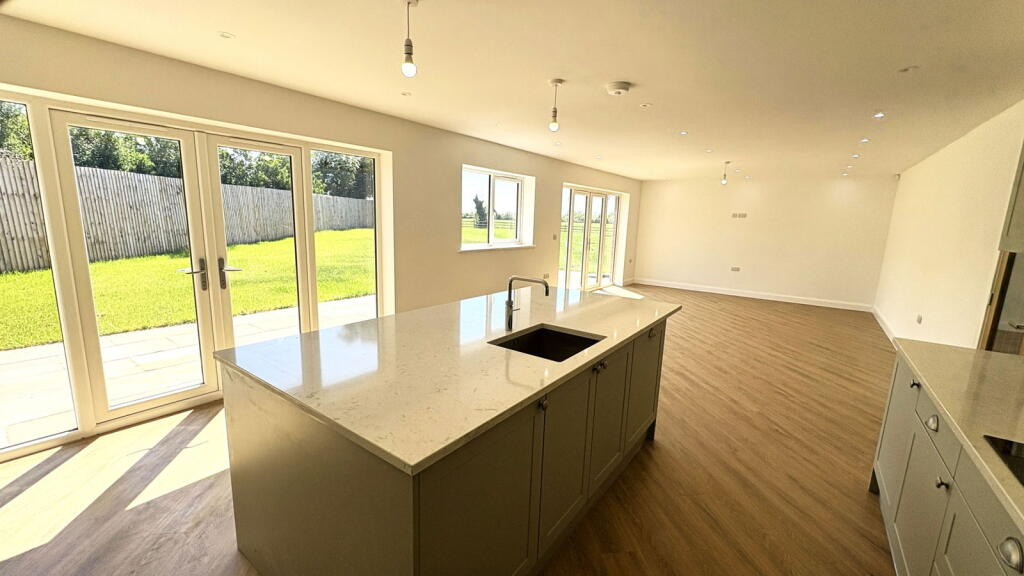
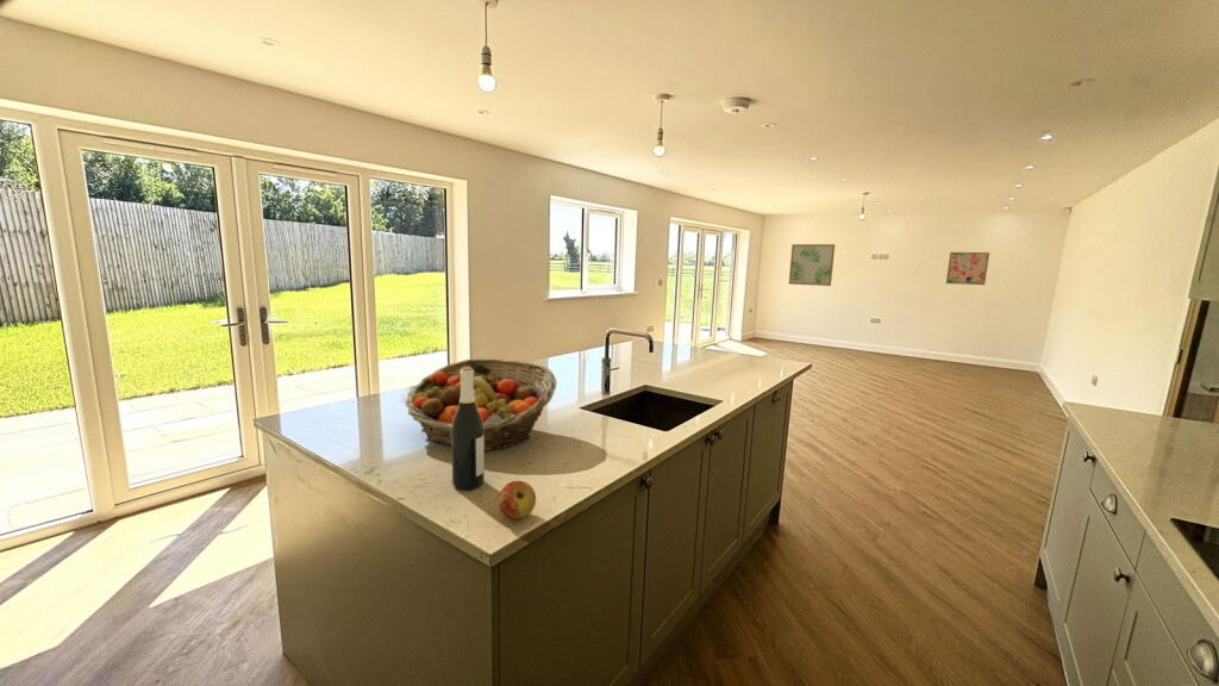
+ apple (517, 499)
+ wine bottle (467, 426)
+ wall art (811, 264)
+ fruit basket (482, 400)
+ wall art (967, 268)
